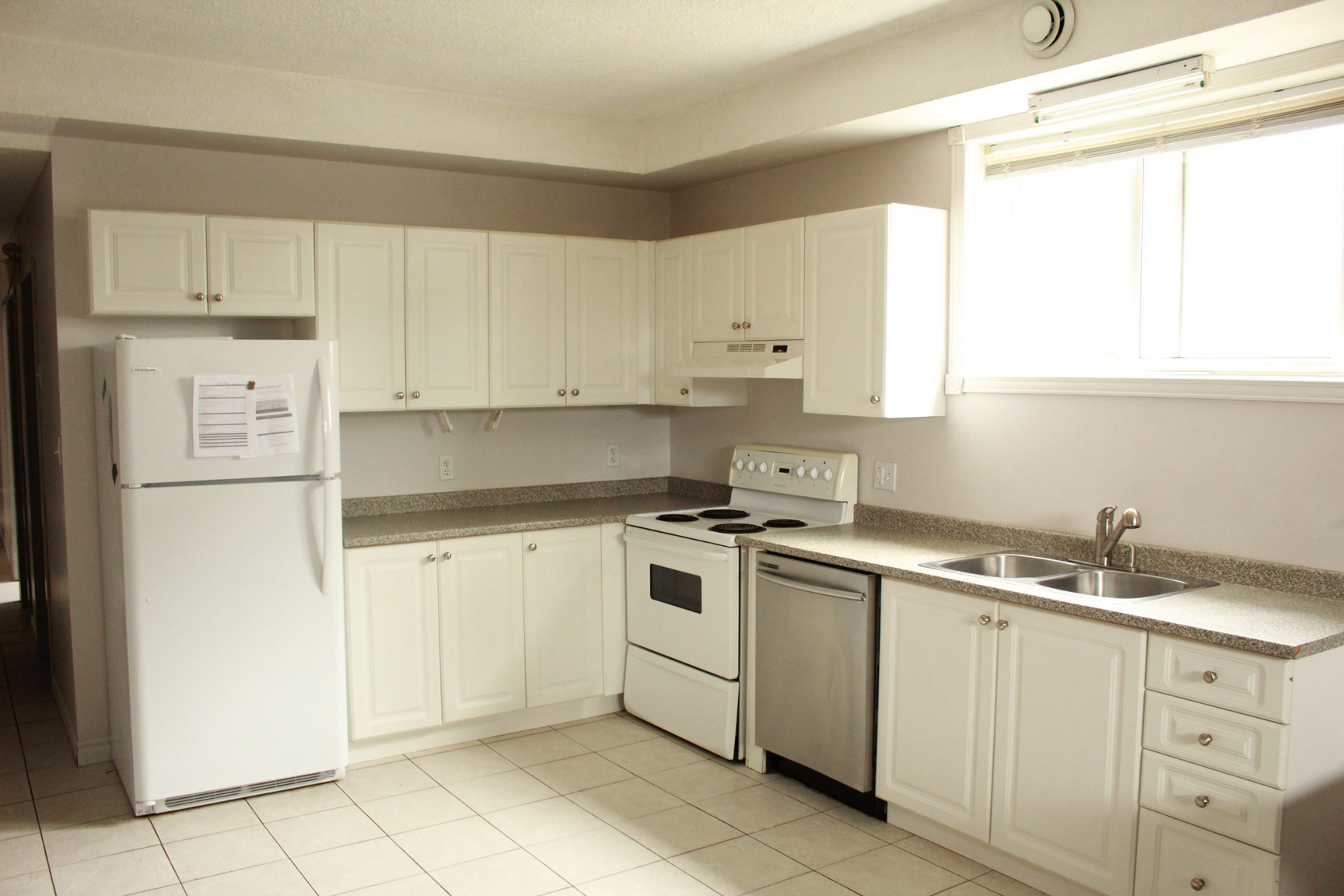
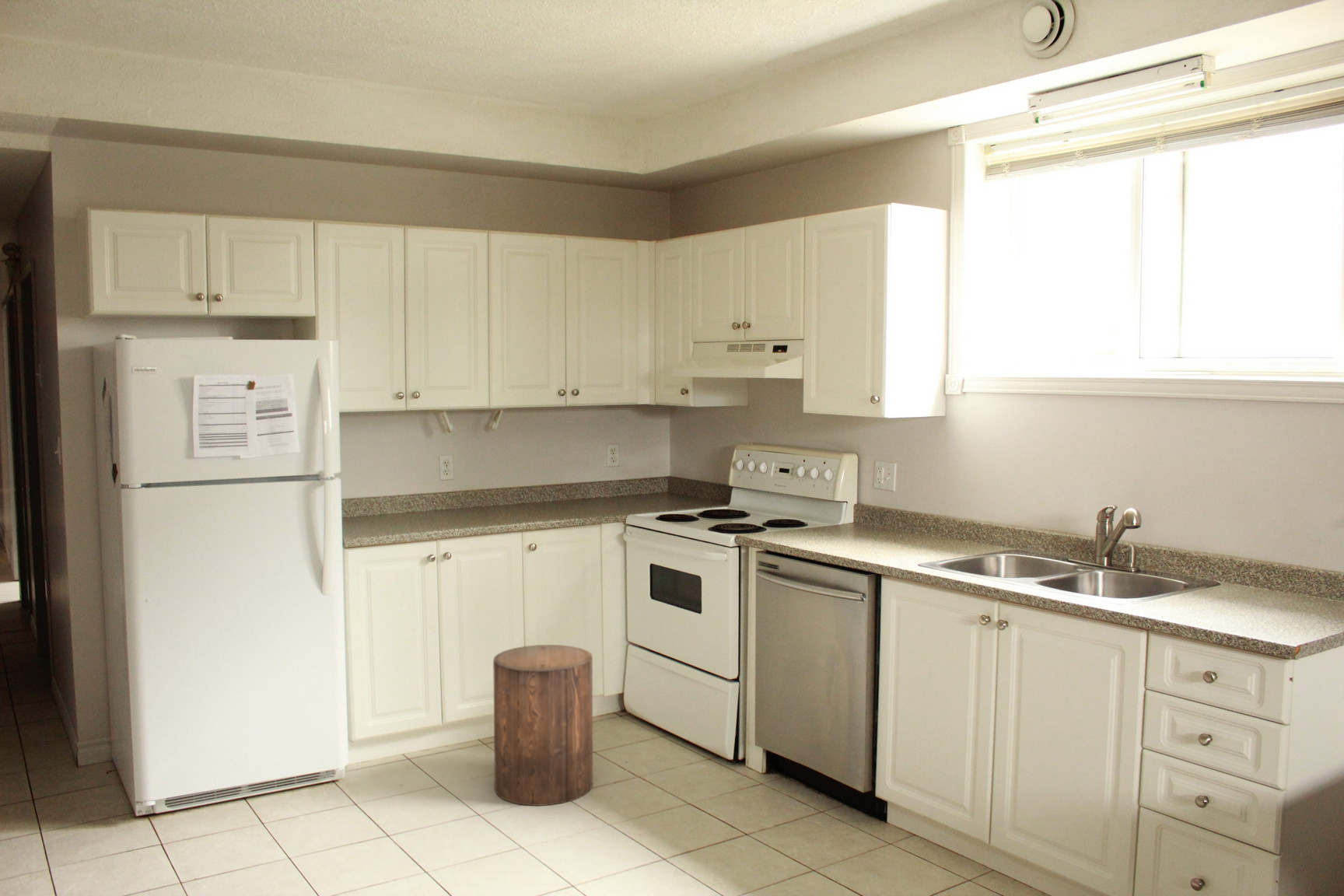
+ stool (543, 721)
